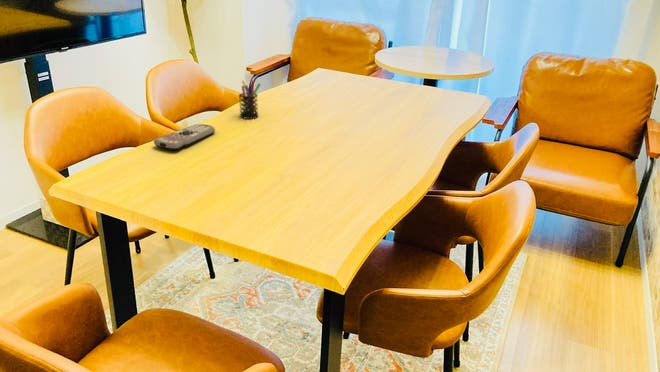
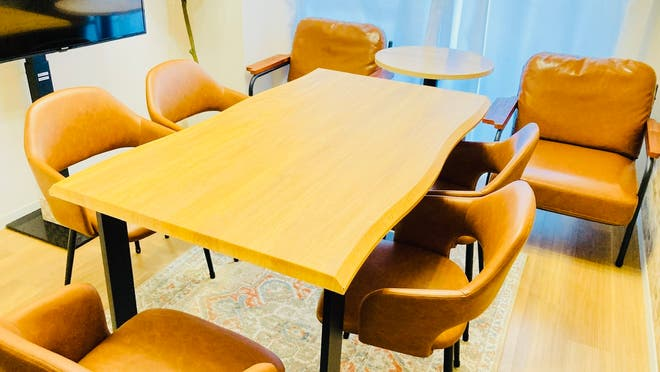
- remote control (187, 136)
- pen holder (250, 97)
